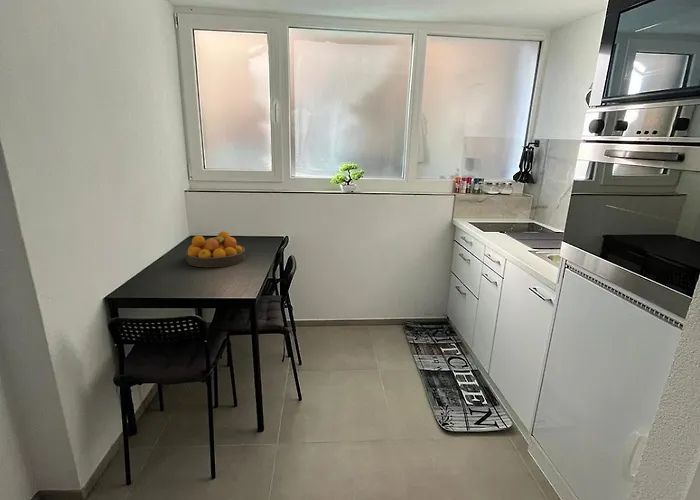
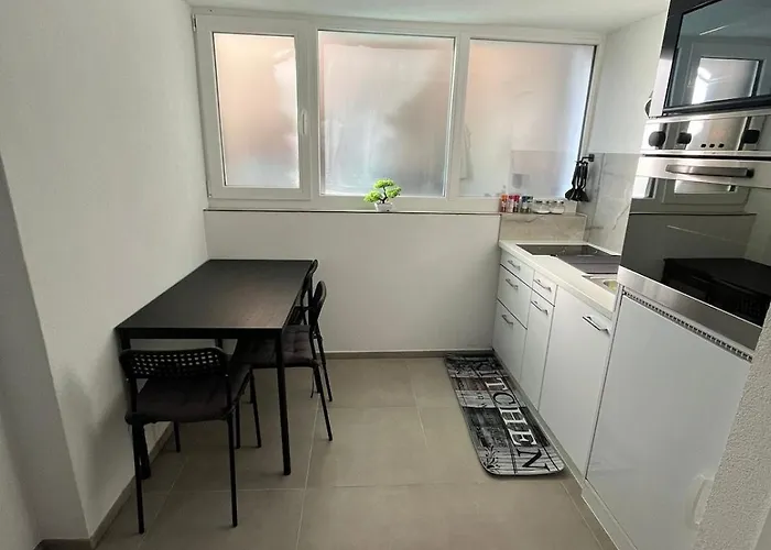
- fruit bowl (215, 246)
